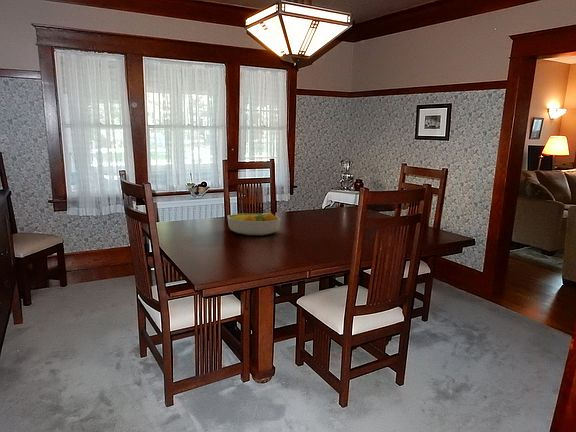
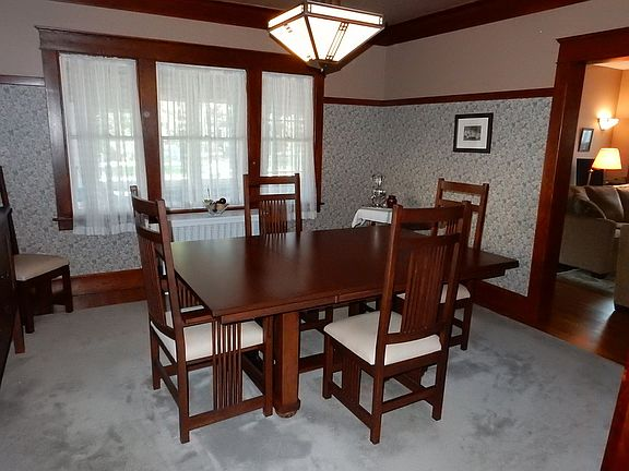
- fruit bowl (253, 221)
